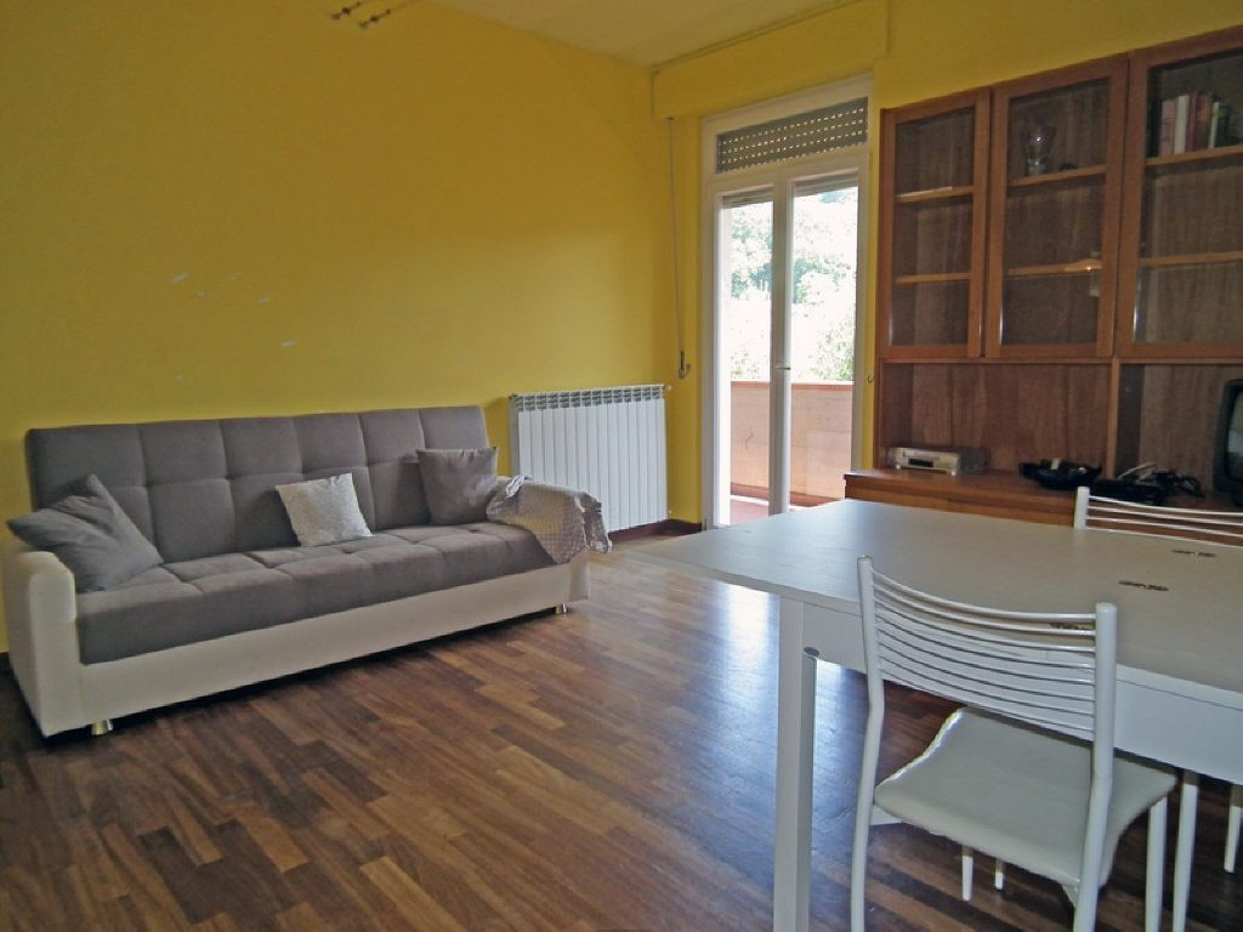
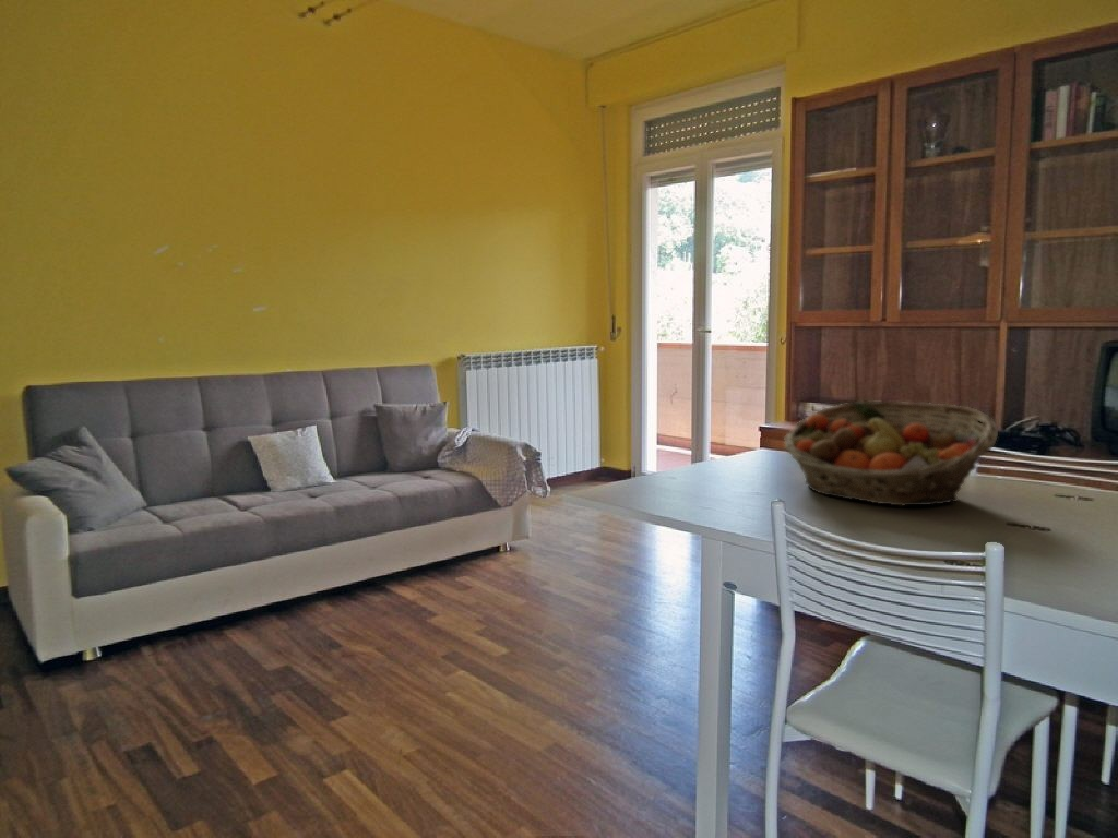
+ fruit basket (883, 448)
